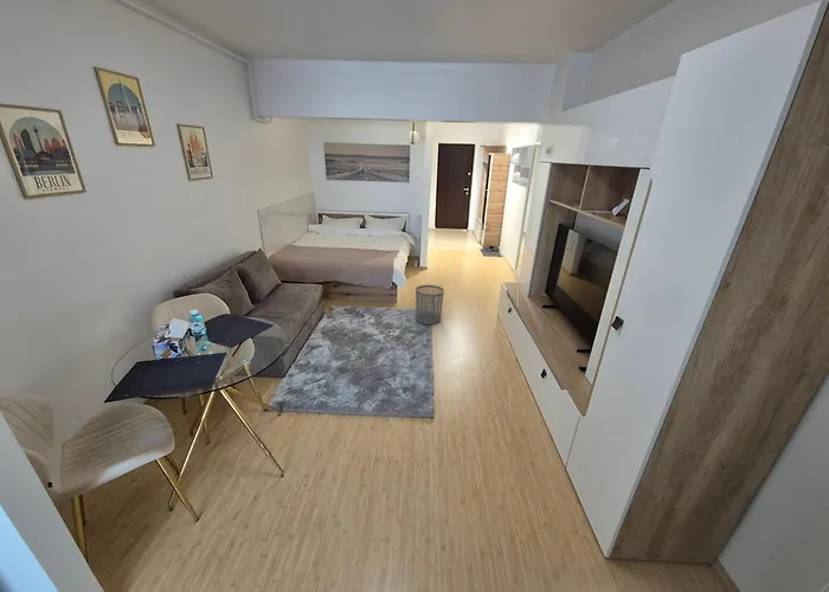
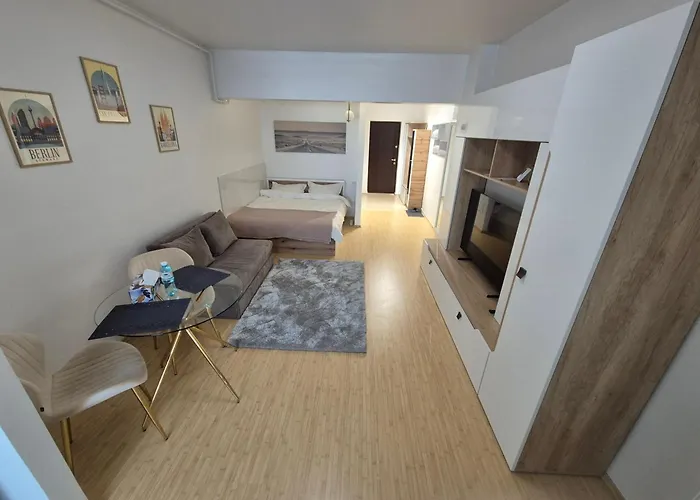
- waste bin (429, 304)
